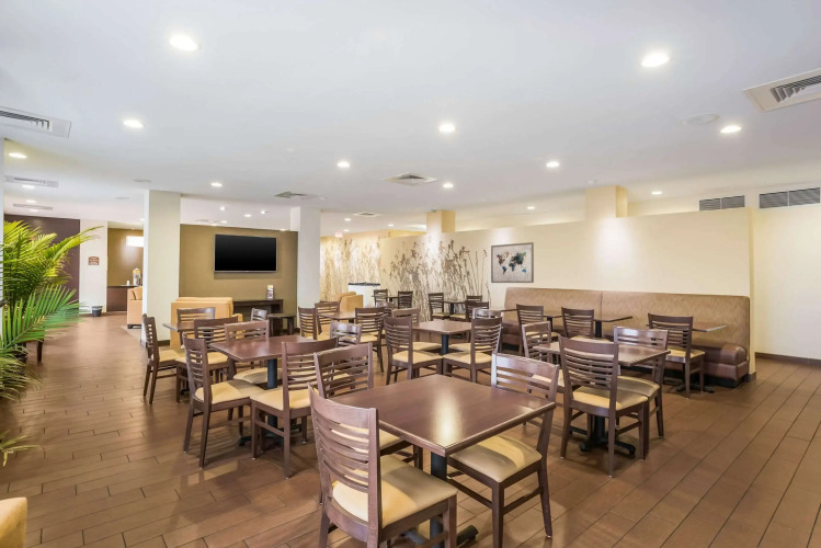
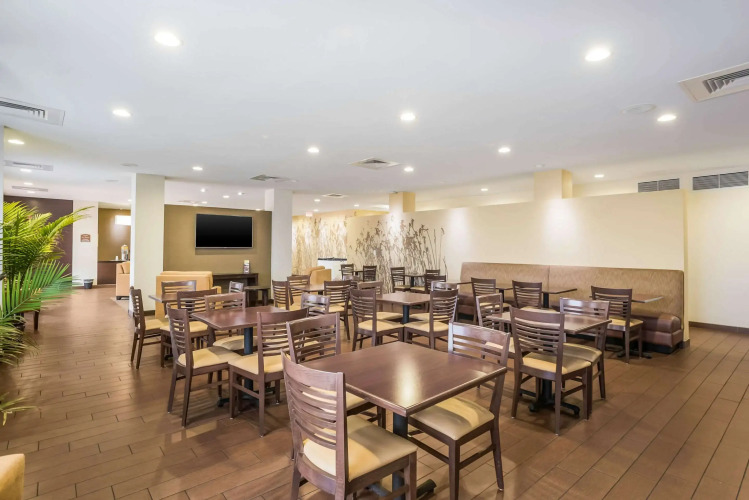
- wall art (511, 263)
